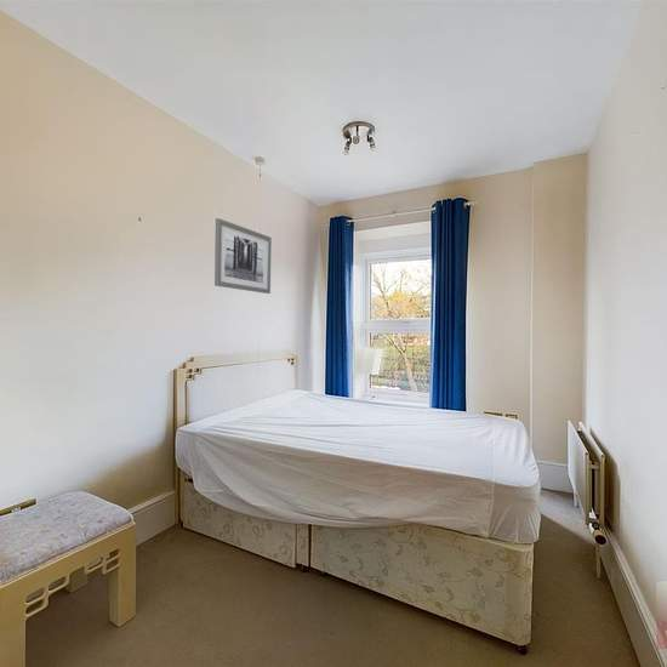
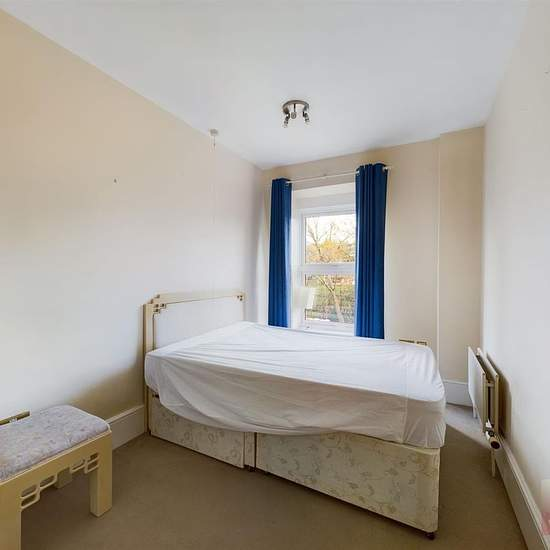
- wall art (245, 258)
